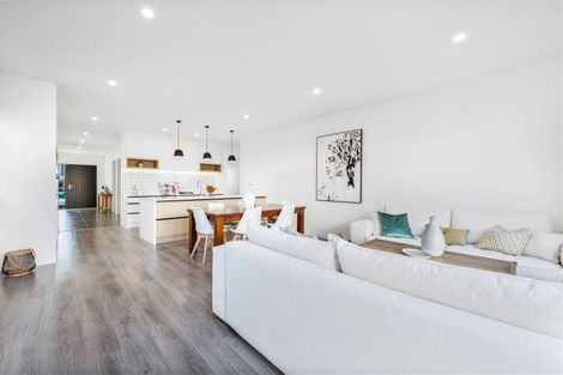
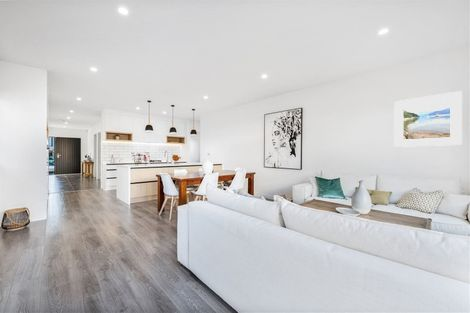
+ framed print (425, 121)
